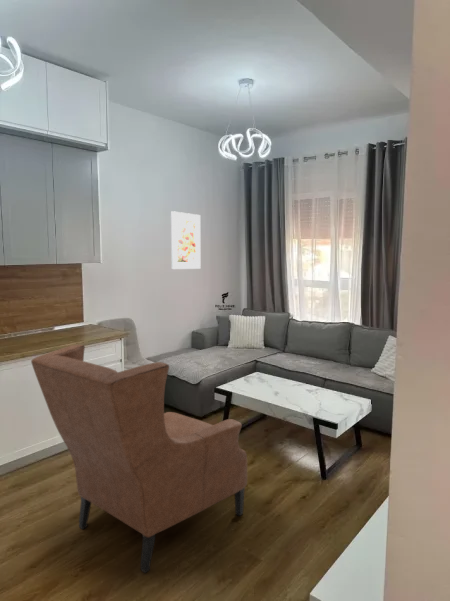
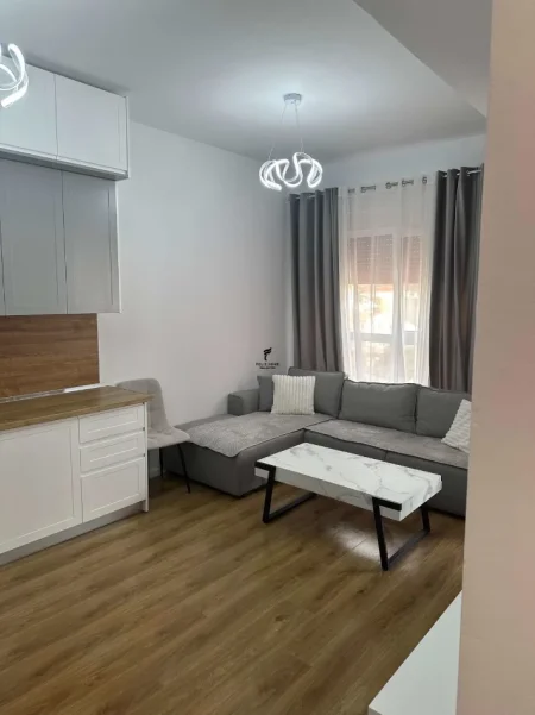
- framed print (186, 241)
- chair (145, 438)
